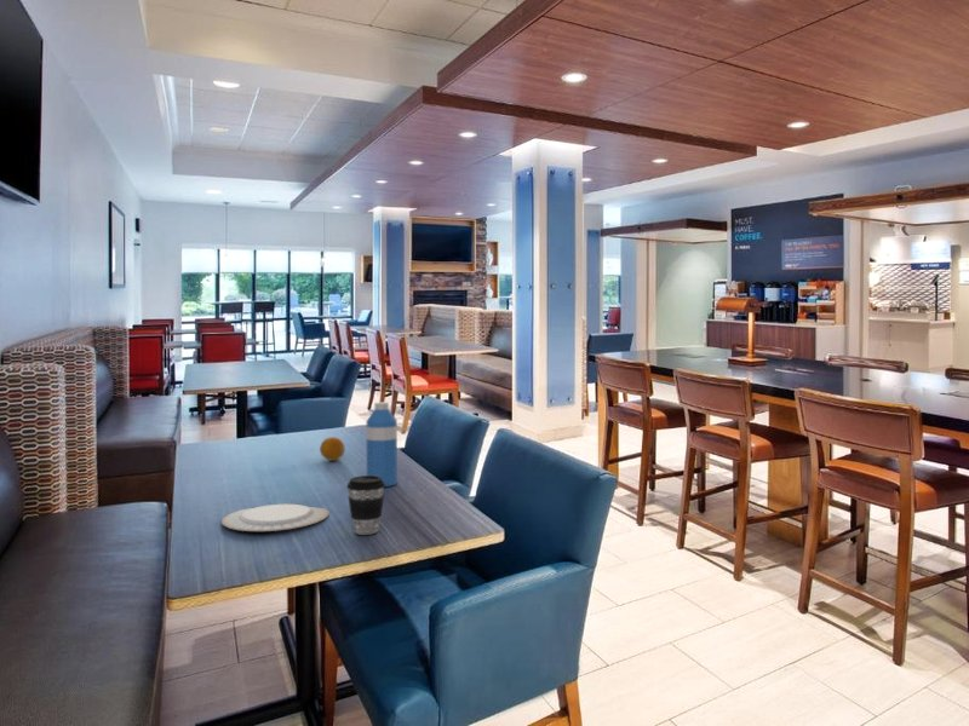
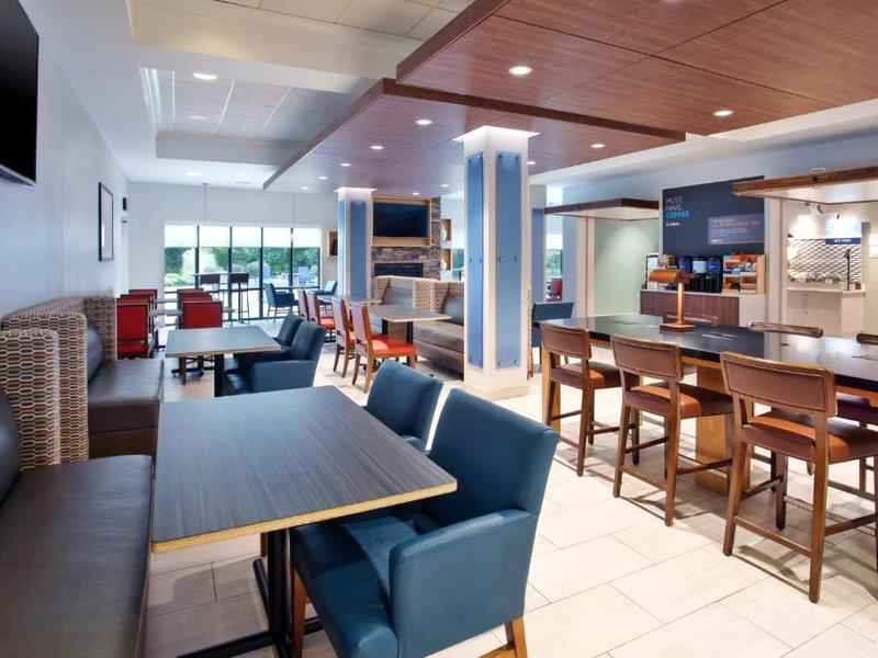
- fruit (332, 449)
- chinaware (276, 514)
- water bottle (382, 443)
- coffee cup (366, 505)
